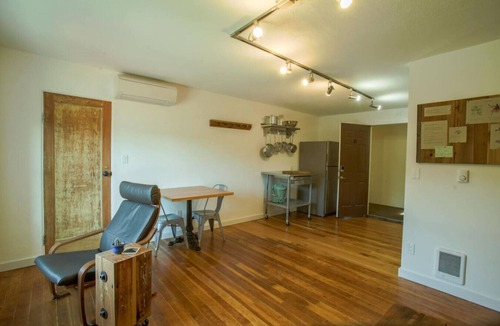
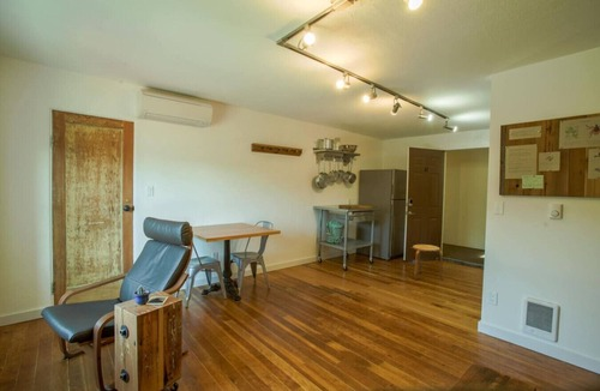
+ stool (419, 261)
